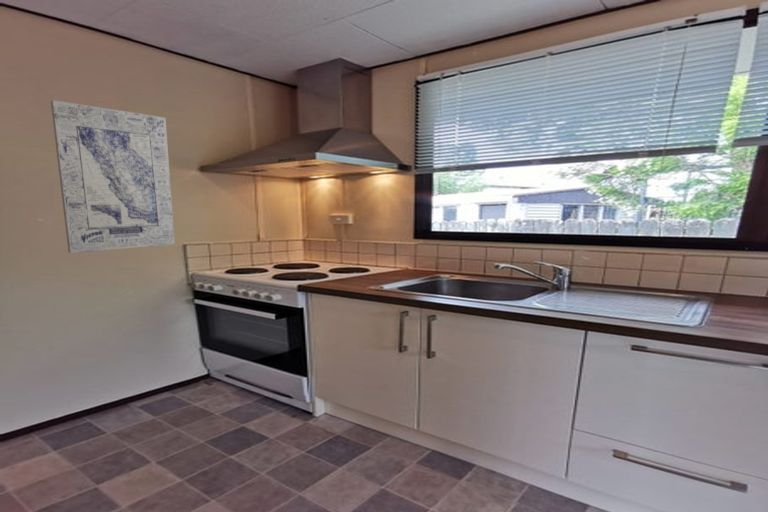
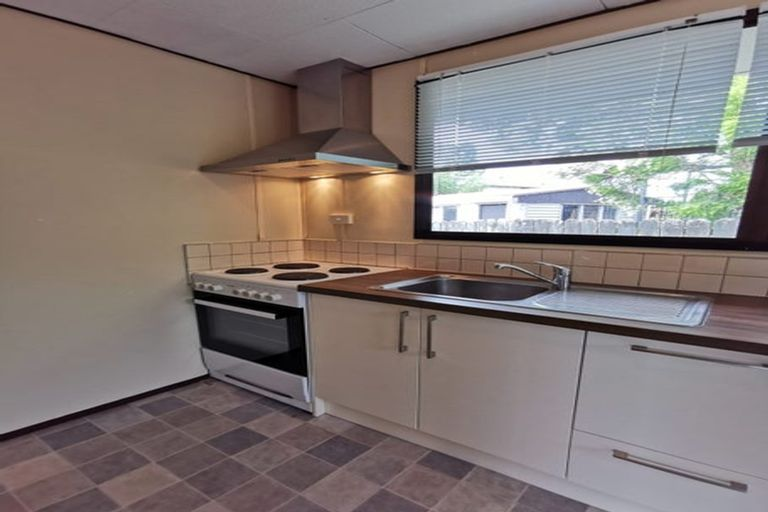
- wall art (119, 180)
